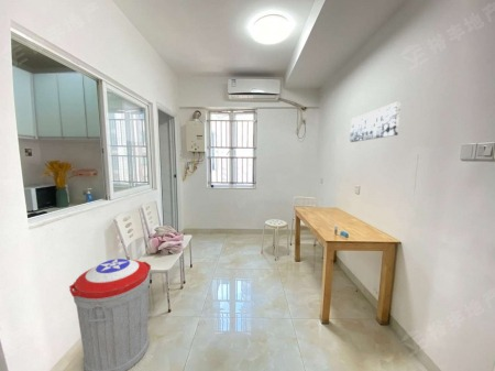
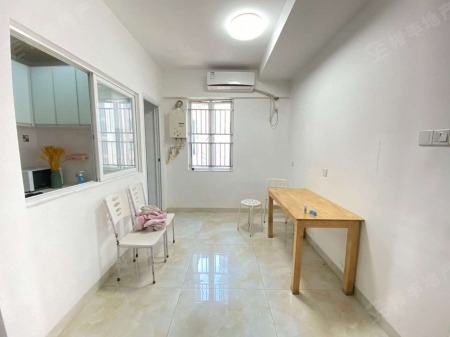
- trash can (116, 309)
- wall art (370, 126)
